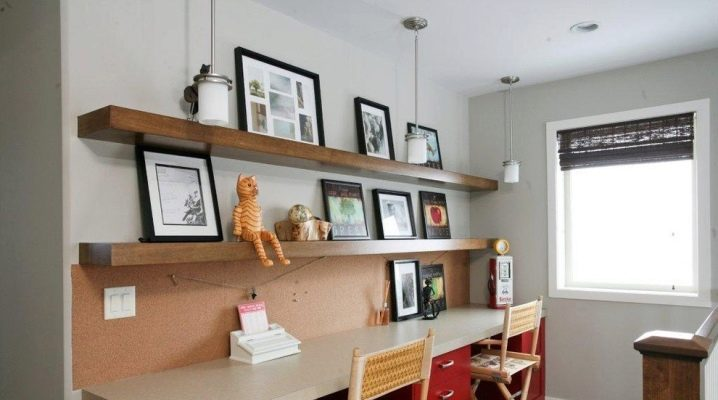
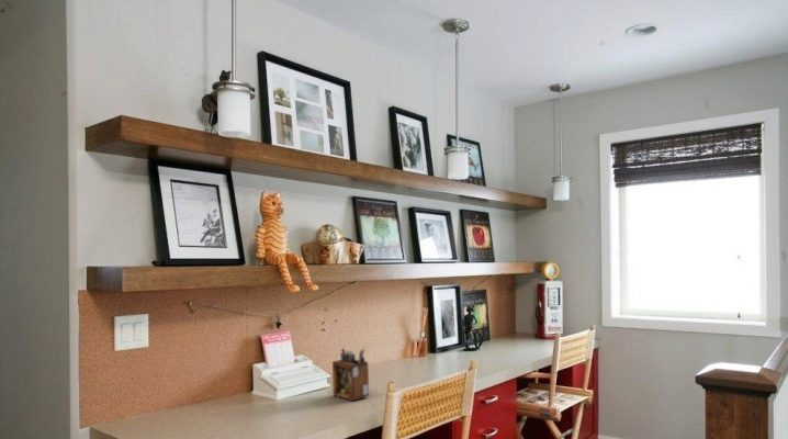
+ desk organizer (350, 372)
